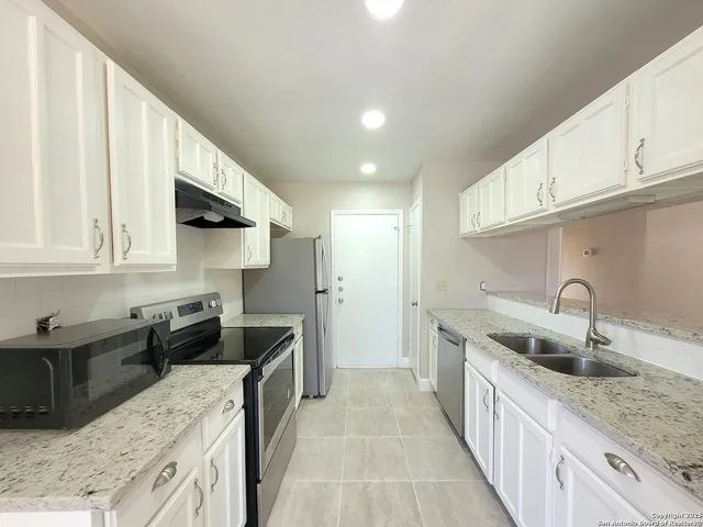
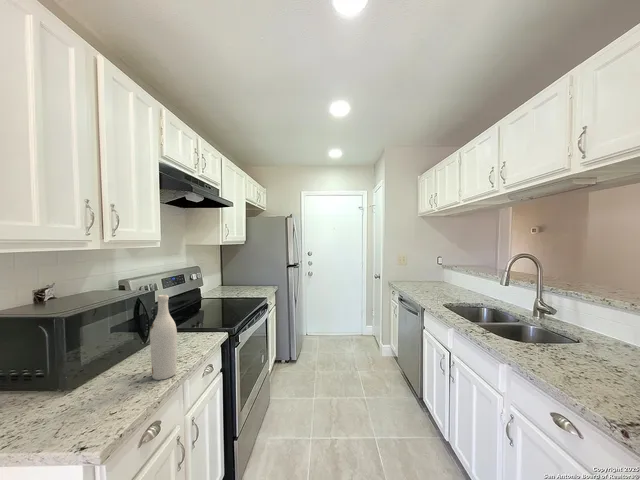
+ wine bottle (163, 335)
